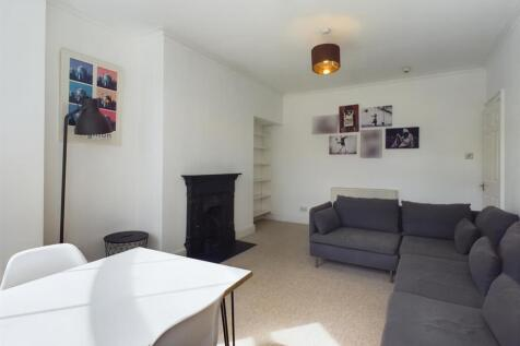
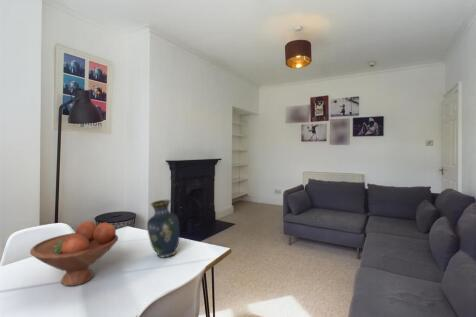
+ fruit bowl (77, 253)
+ vase (163, 227)
